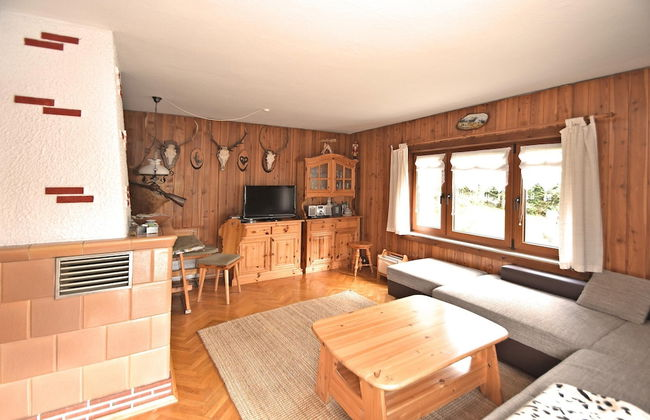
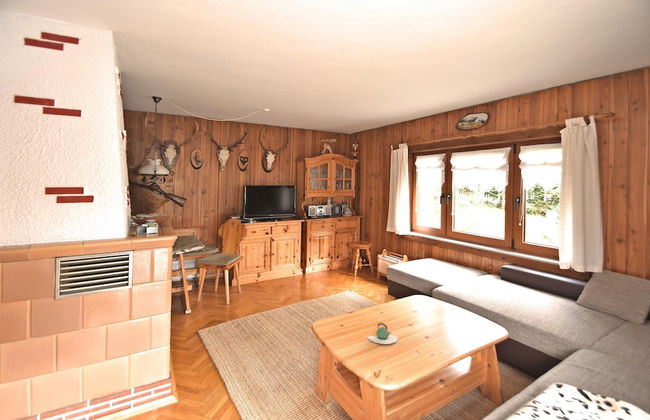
+ teapot (382, 330)
